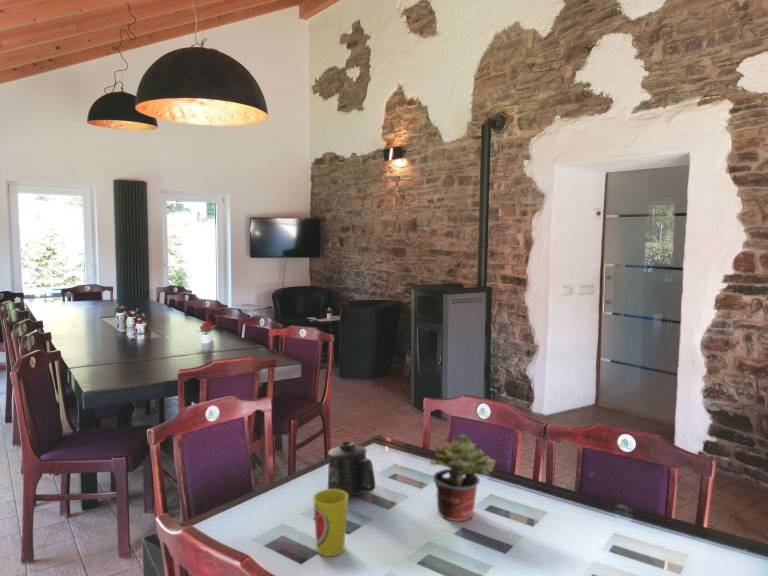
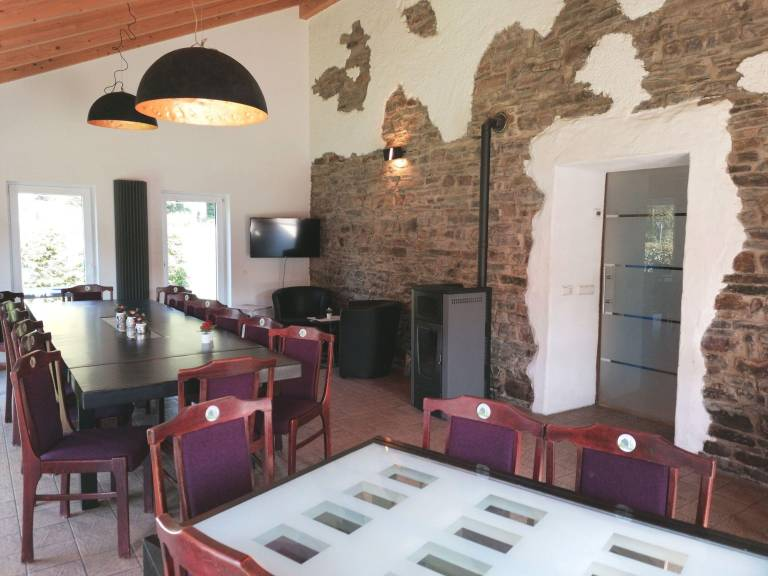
- potted plant (462, 474)
- mug (353, 468)
- cup (330, 522)
